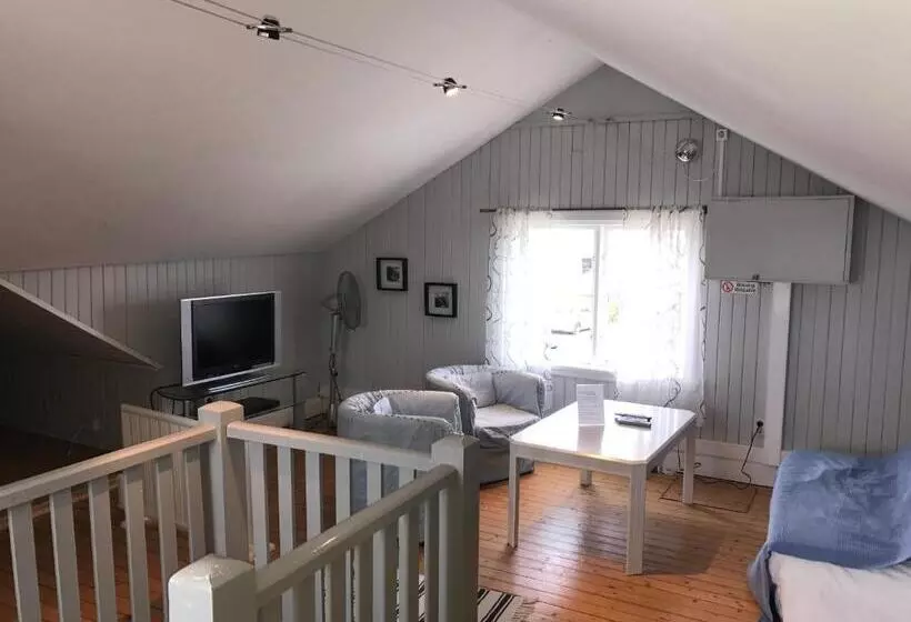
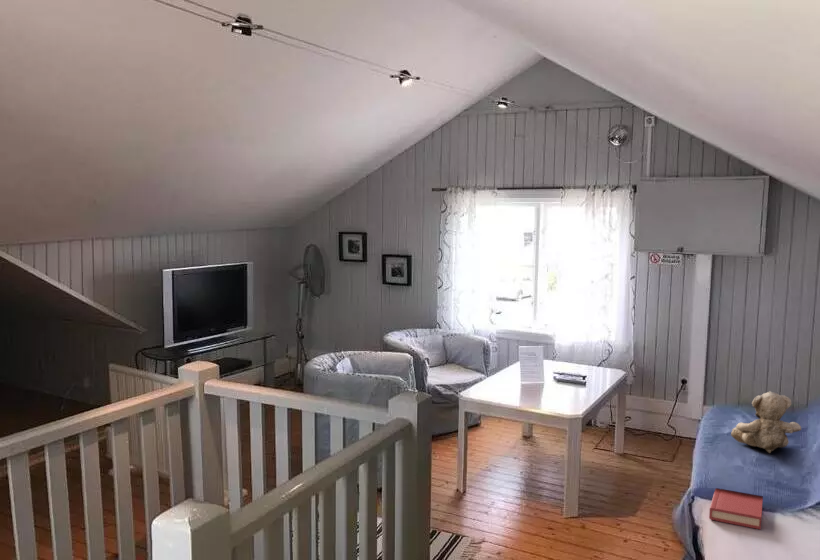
+ hardback book (736, 507)
+ teddy bear (763, 418)
